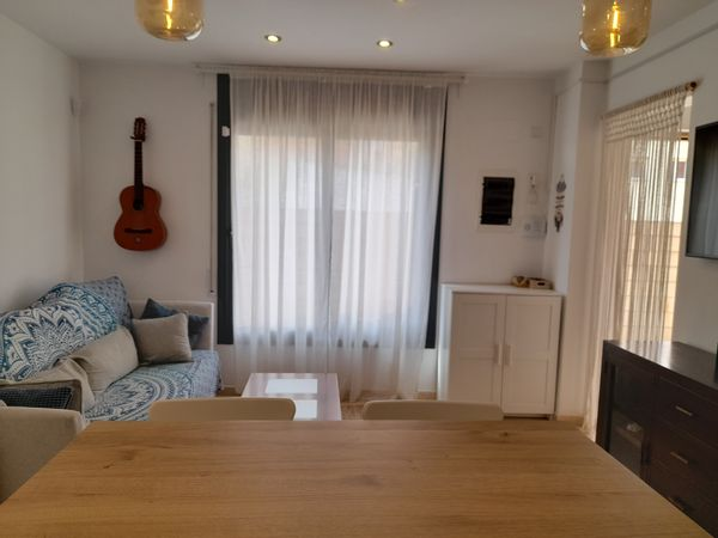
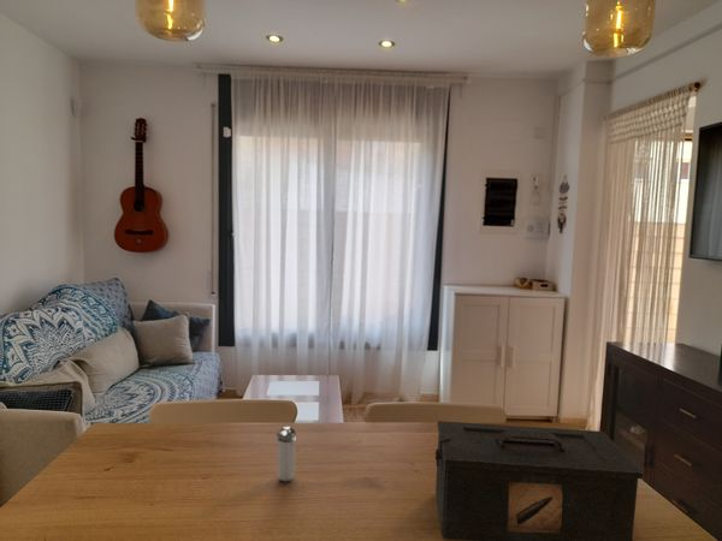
+ shaker (285, 452)
+ ammunition box (526, 477)
